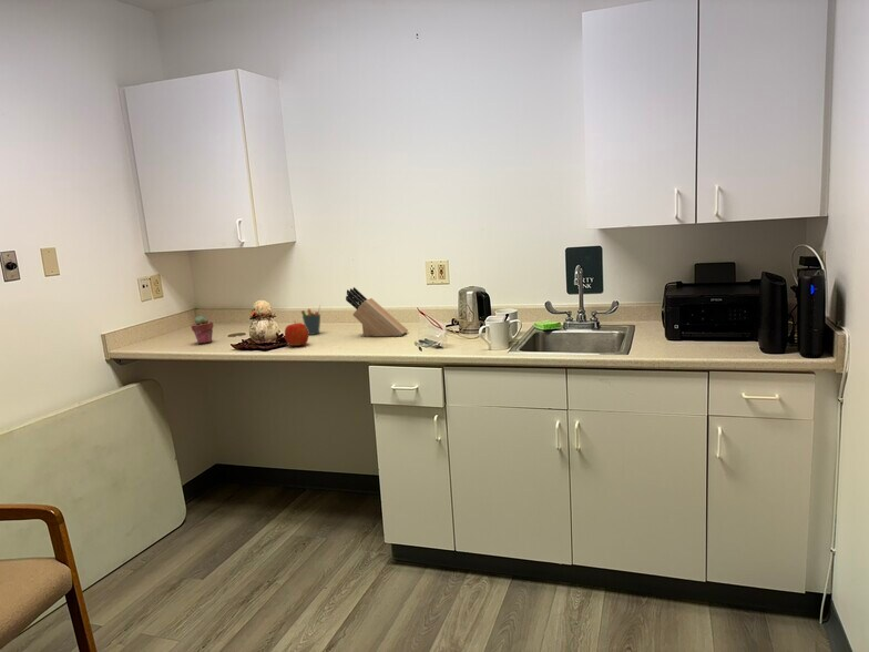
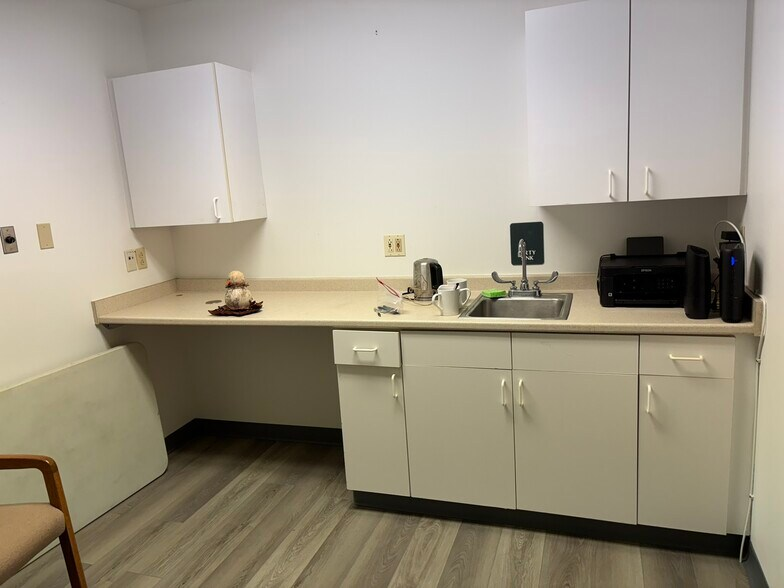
- knife block (375, 310)
- pen holder (311, 319)
- apple (296, 333)
- potted succulent (202, 328)
